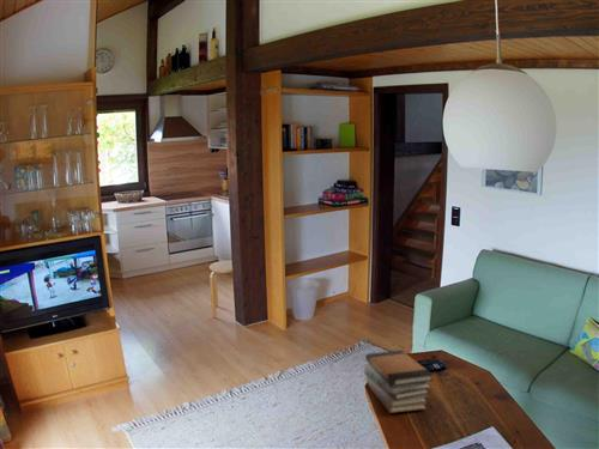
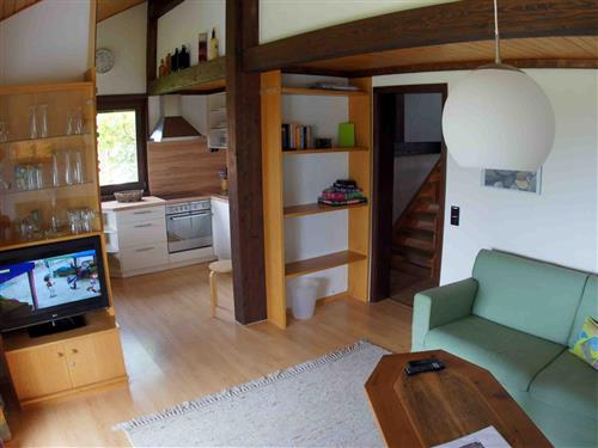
- book stack (395, 380)
